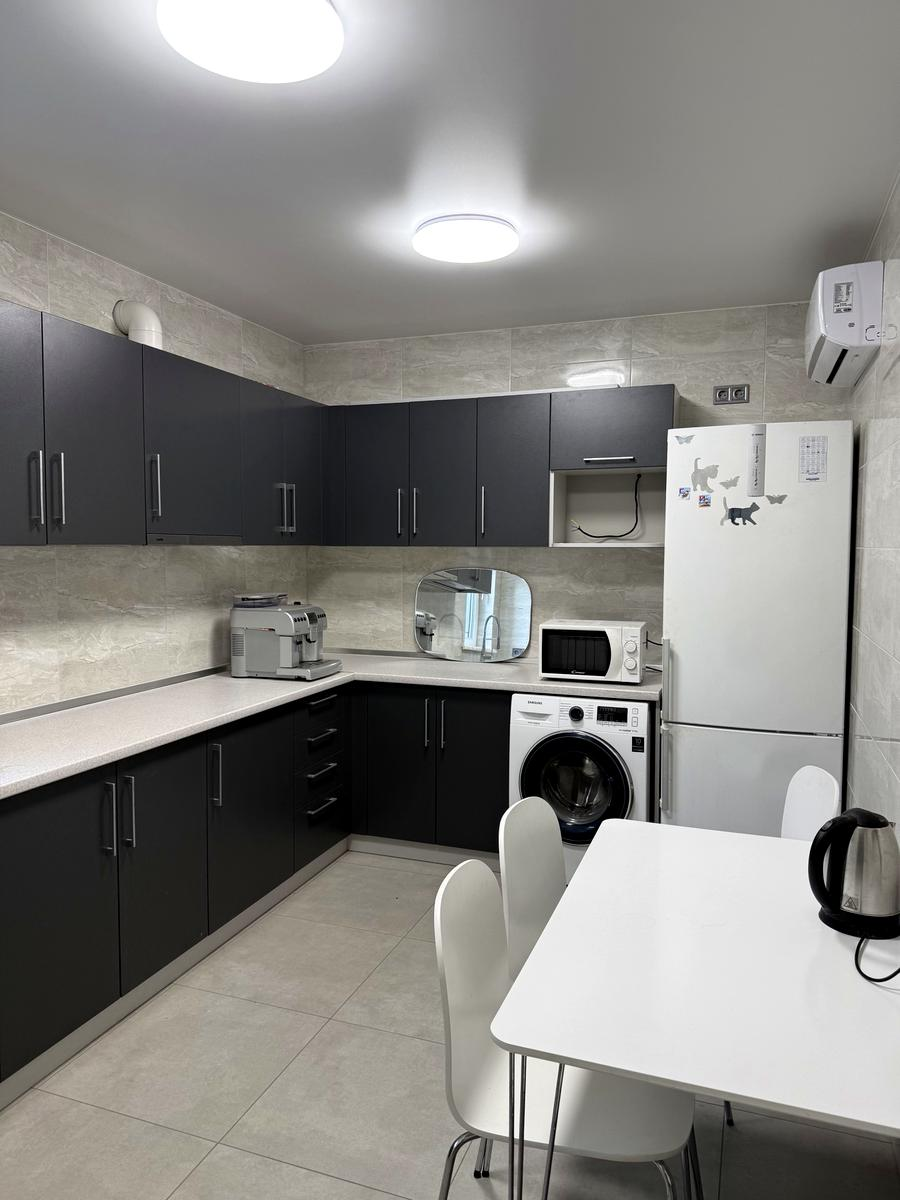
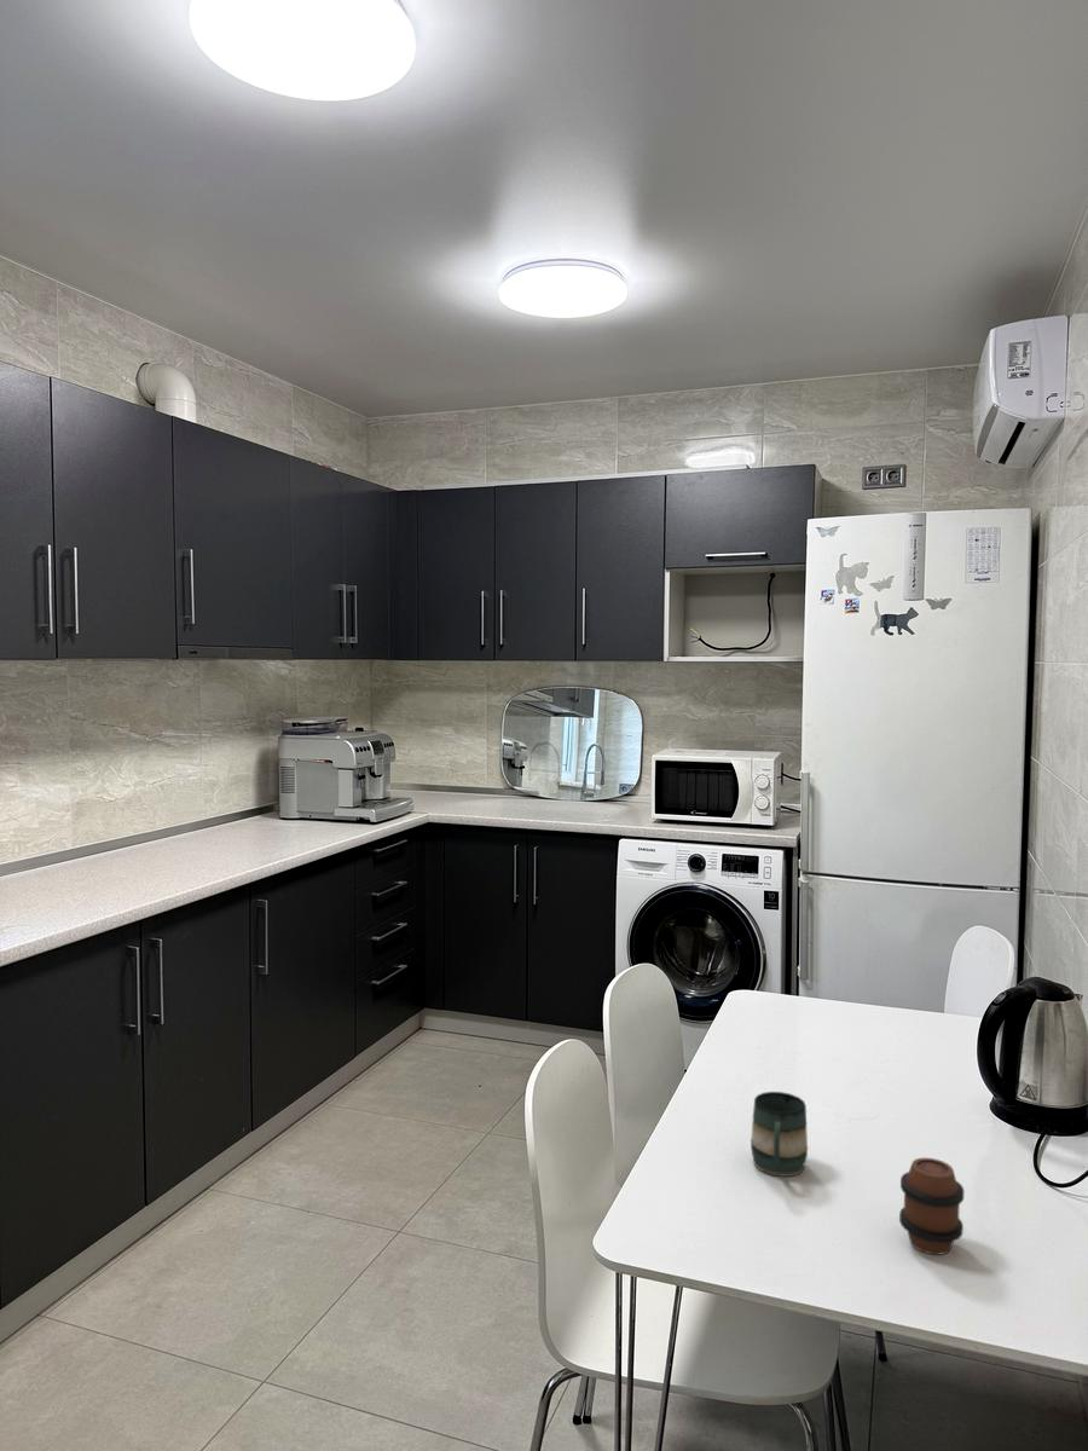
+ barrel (931, 1204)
+ mug (779, 1138)
